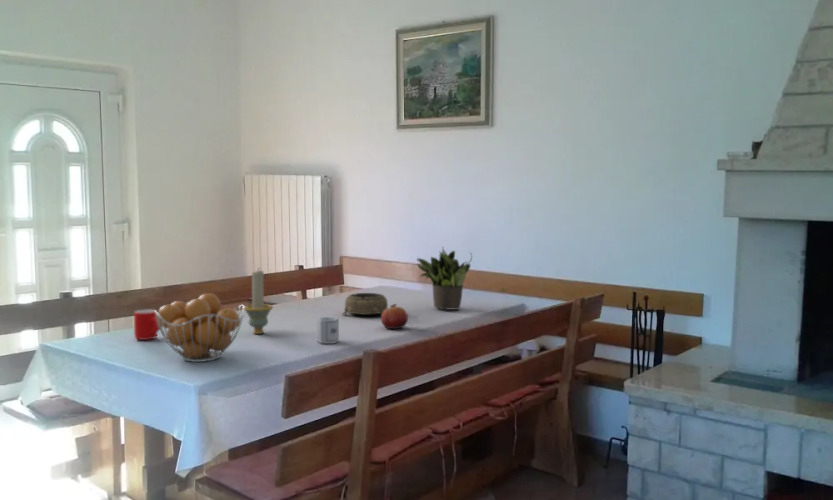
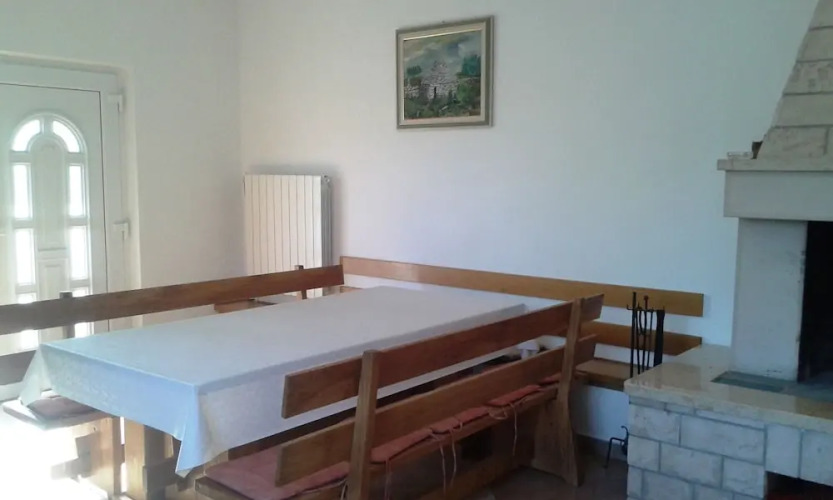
- mug (149, 325)
- decorative bowl (367, 304)
- potted plant (442, 276)
- cup (326, 329)
- fruit basket (200, 326)
- fruit (394, 316)
- candle holder (259, 299)
